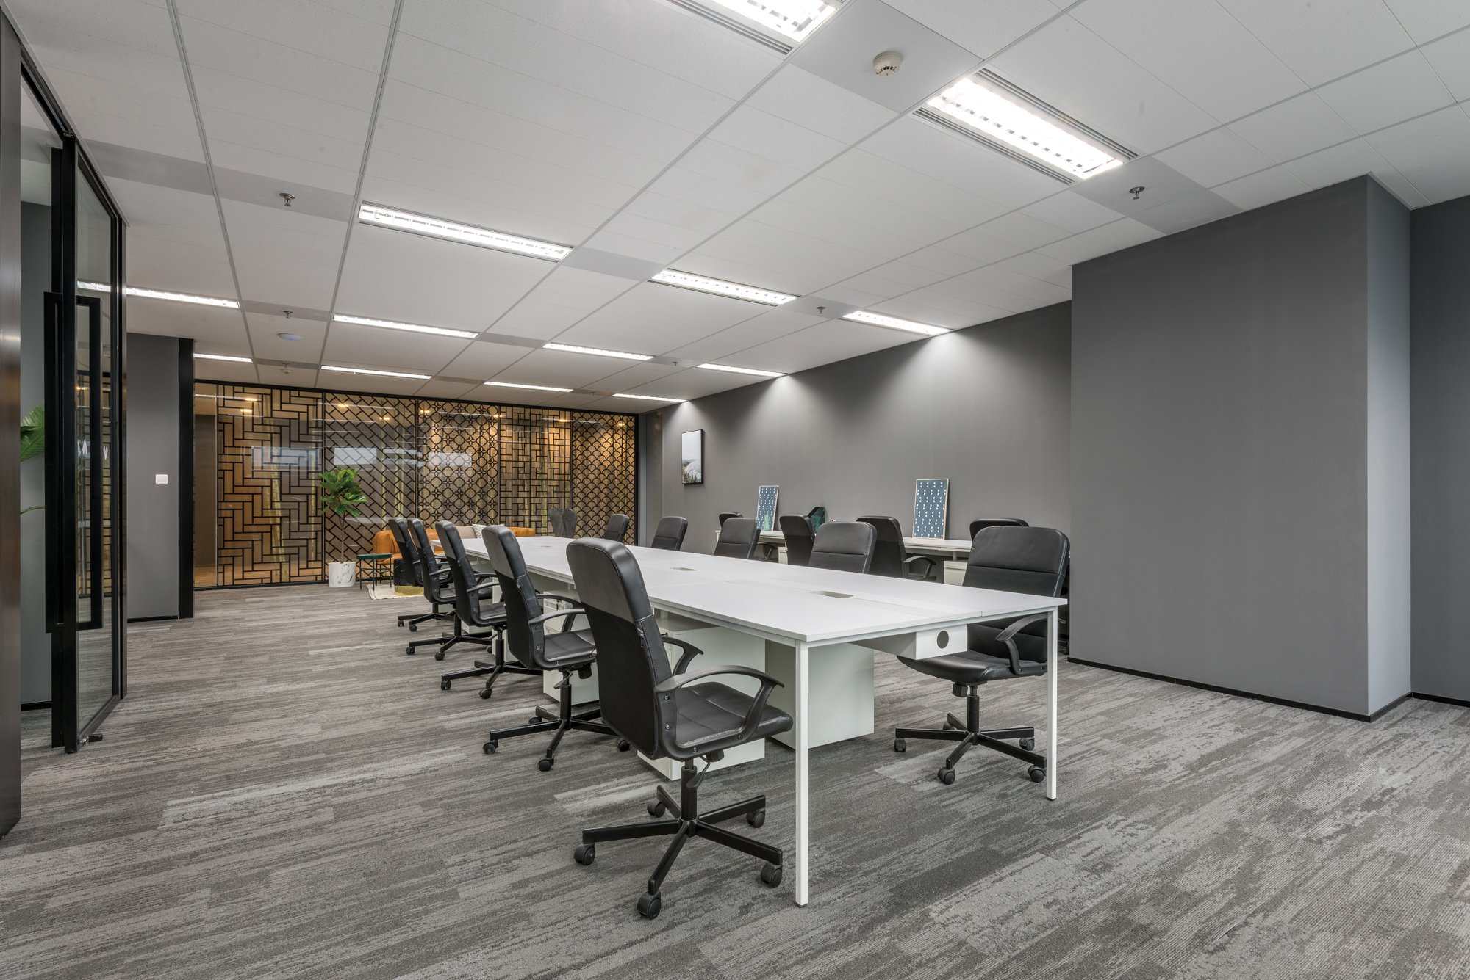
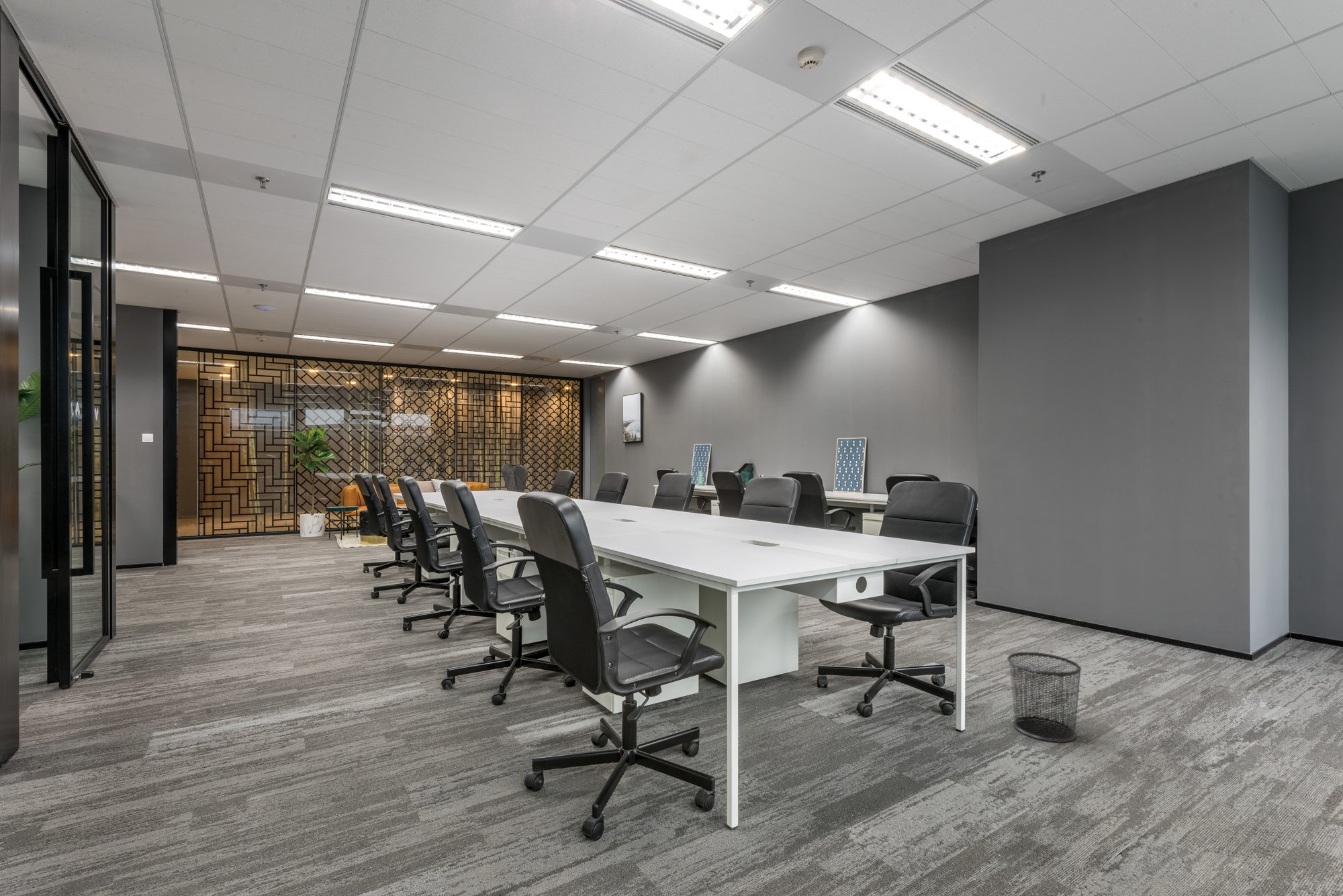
+ waste bin (1044, 695)
